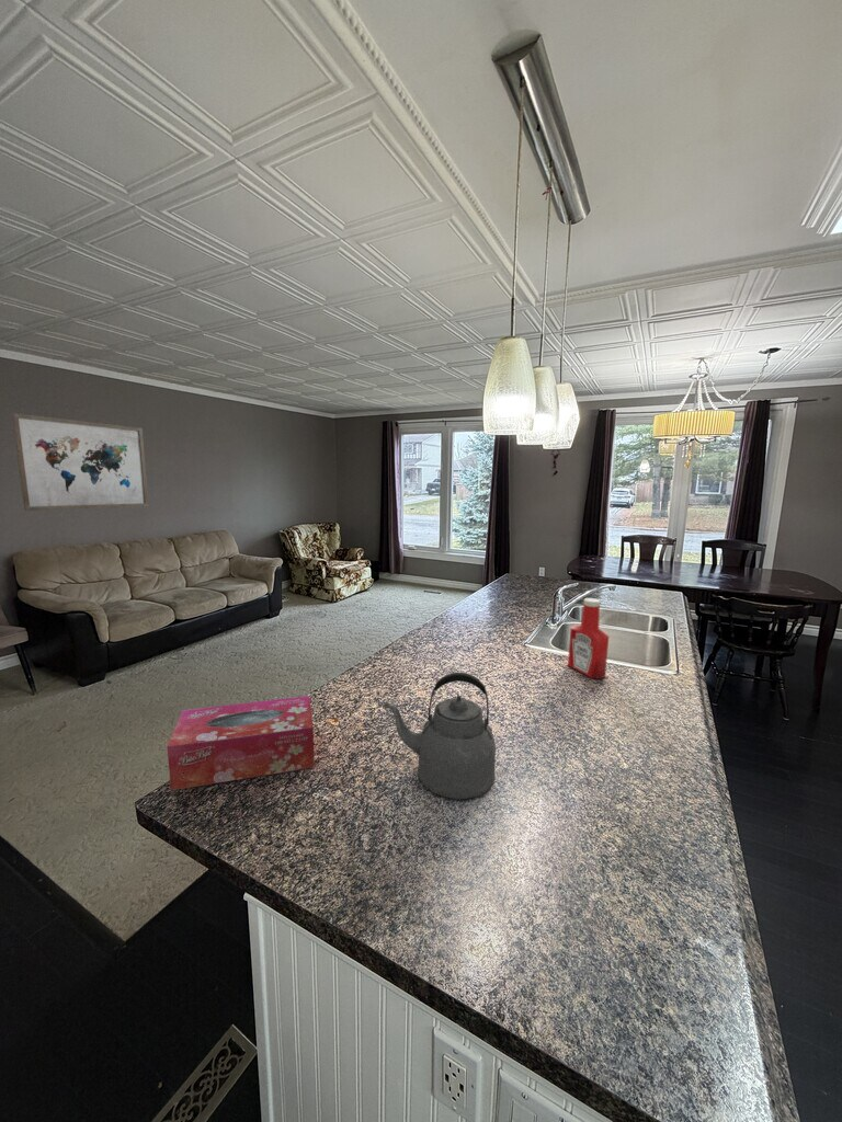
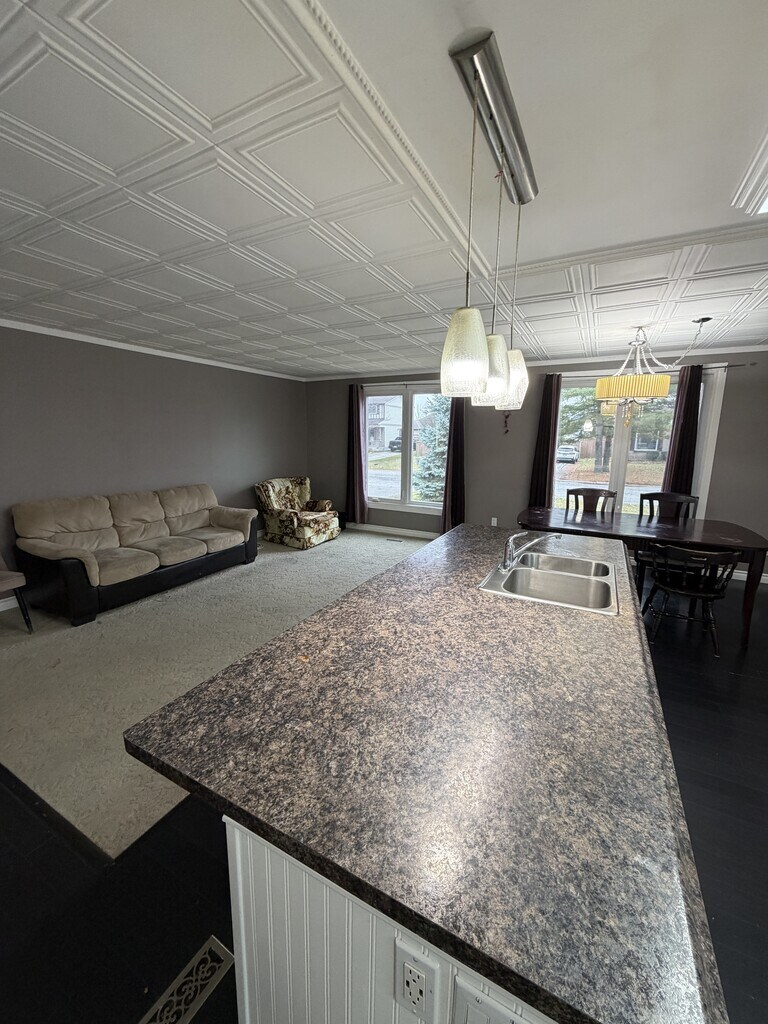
- wall art (88, 465)
- kettle (439, 723)
- tissue box (247, 737)
- soap bottle (589, 636)
